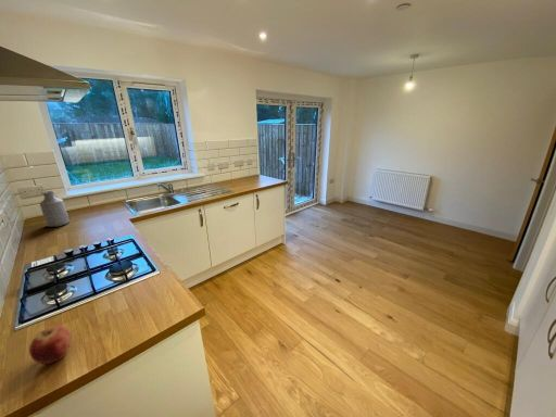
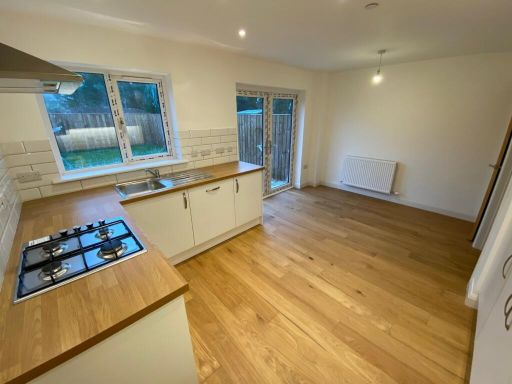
- apple (51, 343)
- bottle (53, 207)
